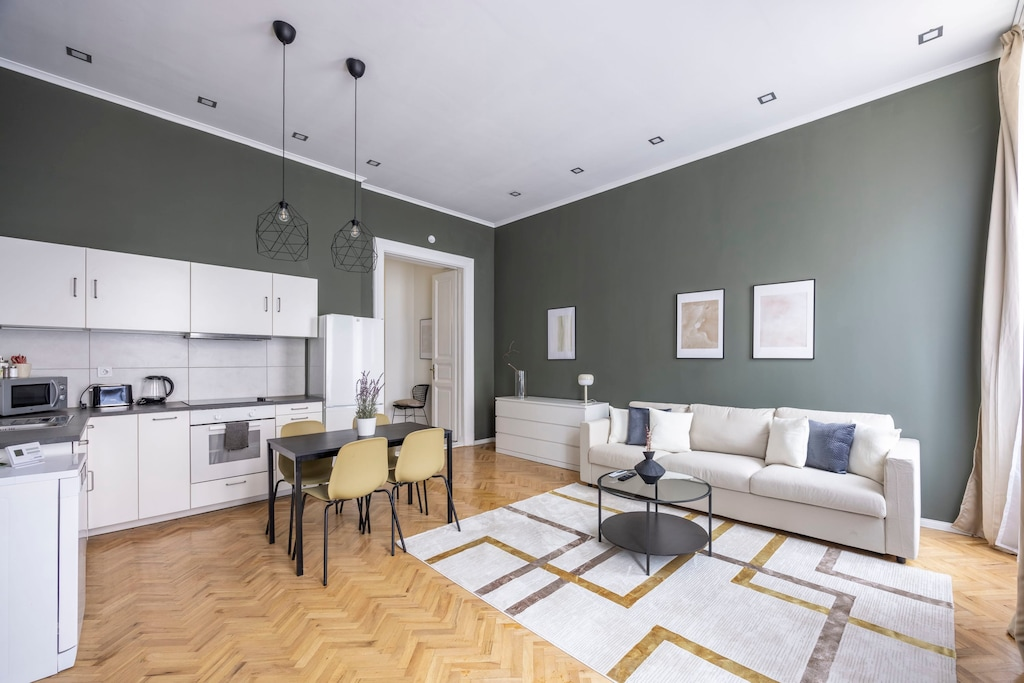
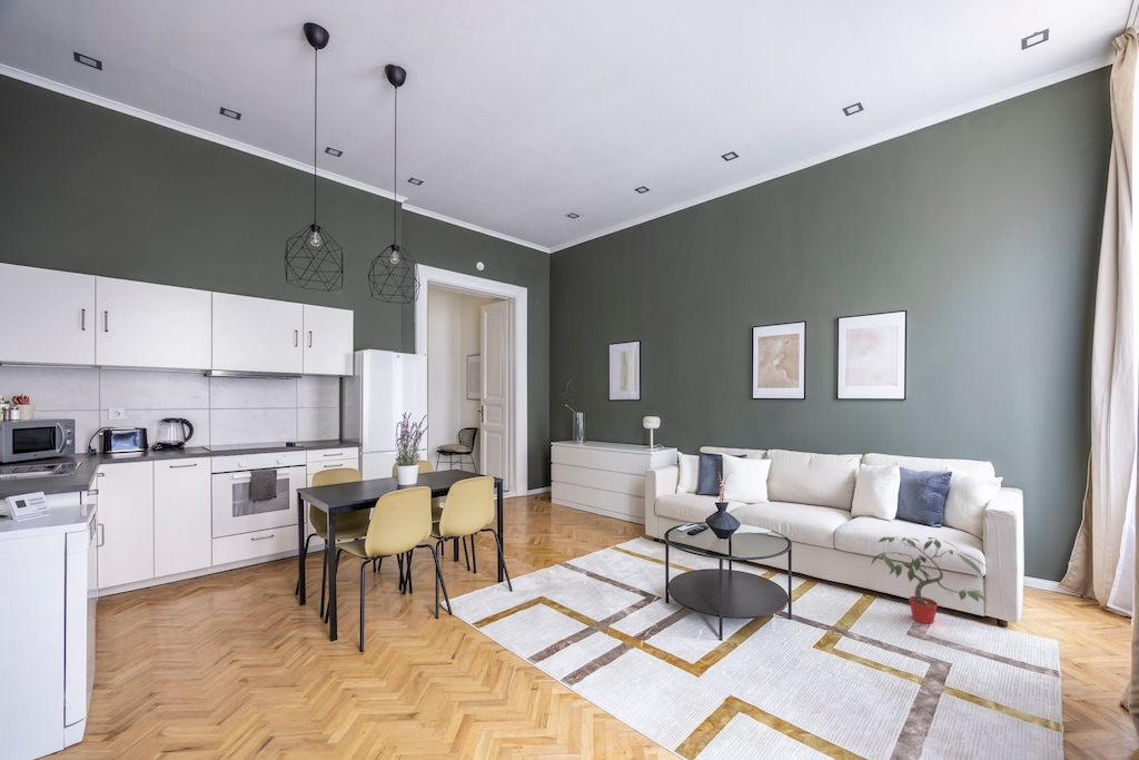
+ potted plant (925, 580)
